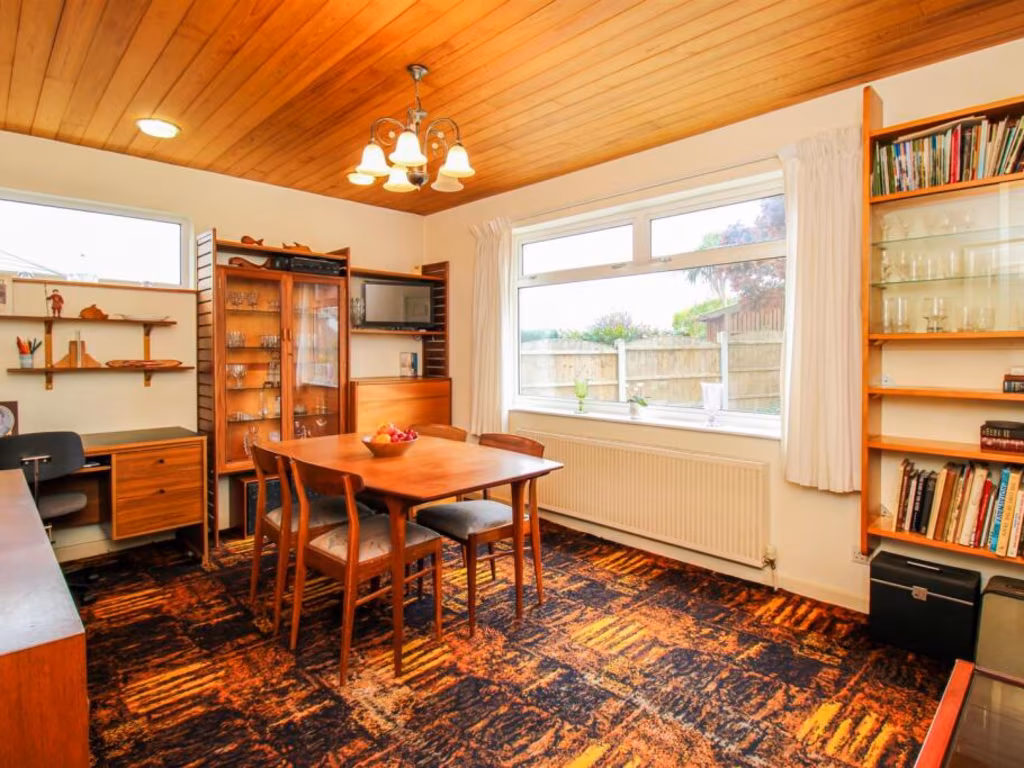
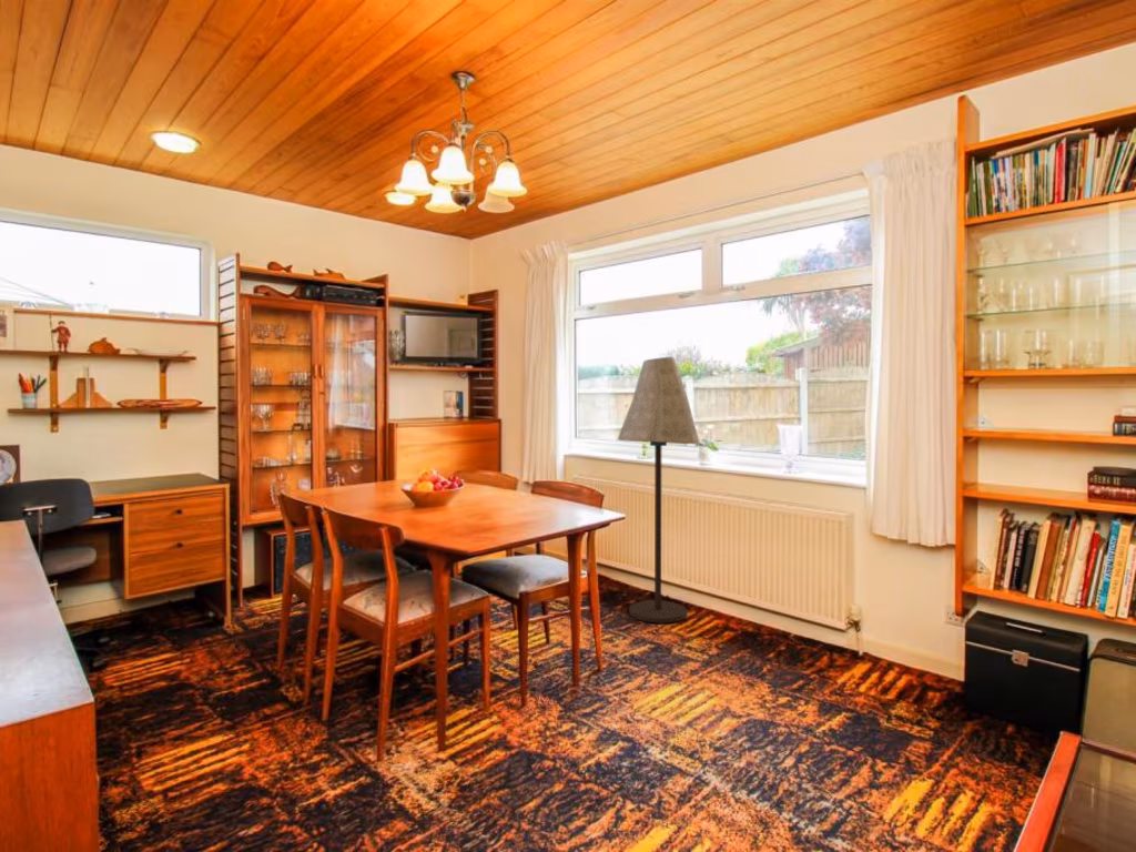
+ floor lamp (658, 485)
